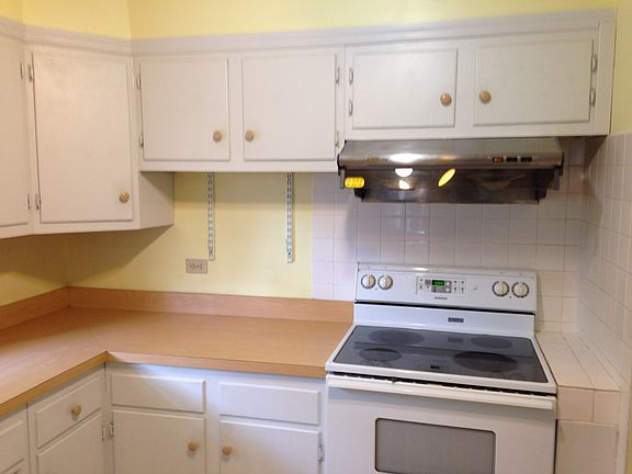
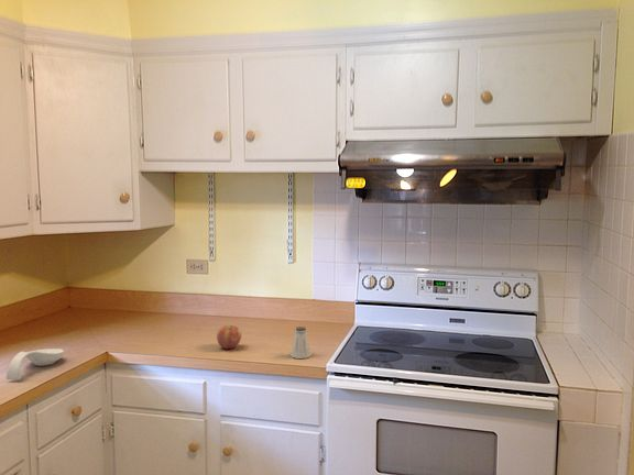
+ apple (229, 336)
+ saltshaker (300, 341)
+ spoon rest (35, 357)
